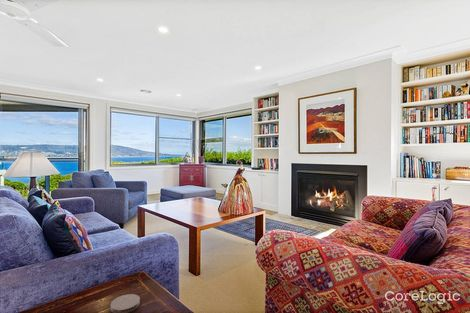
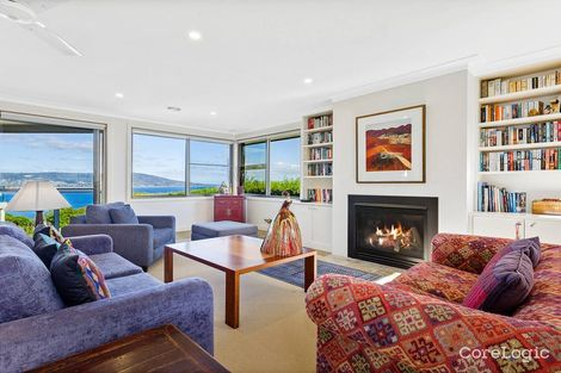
- coaster (125, 303)
